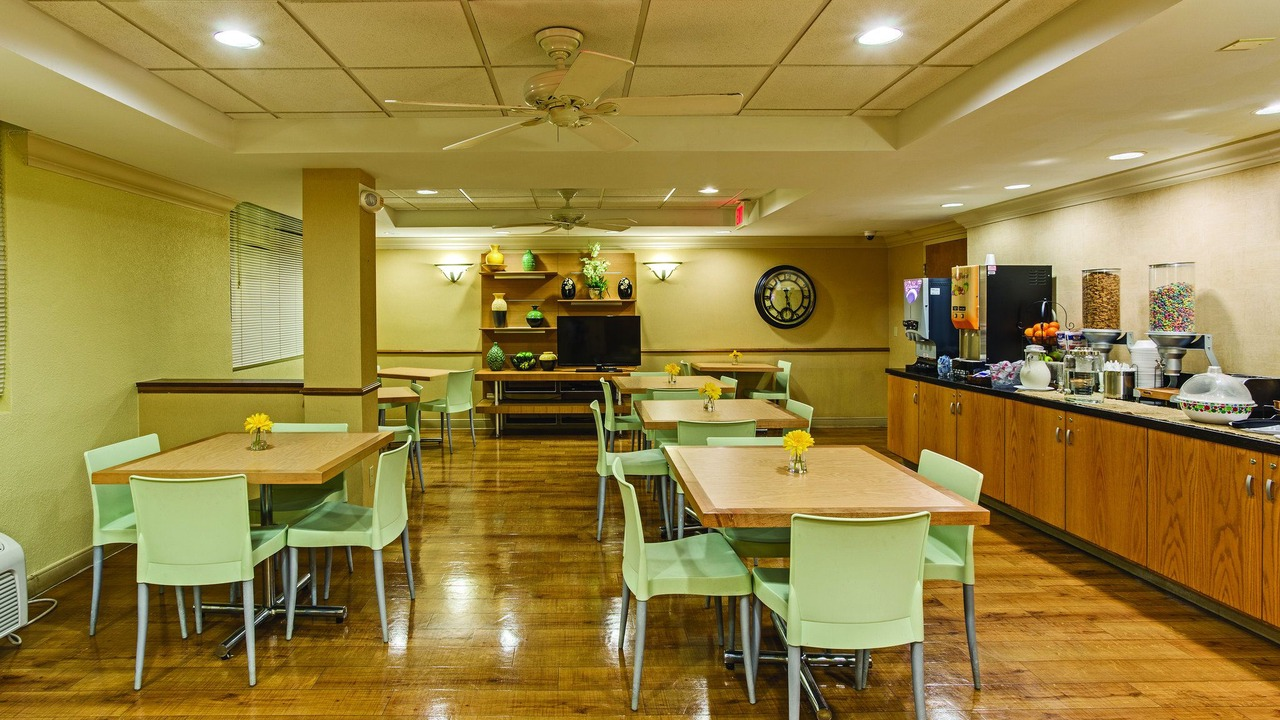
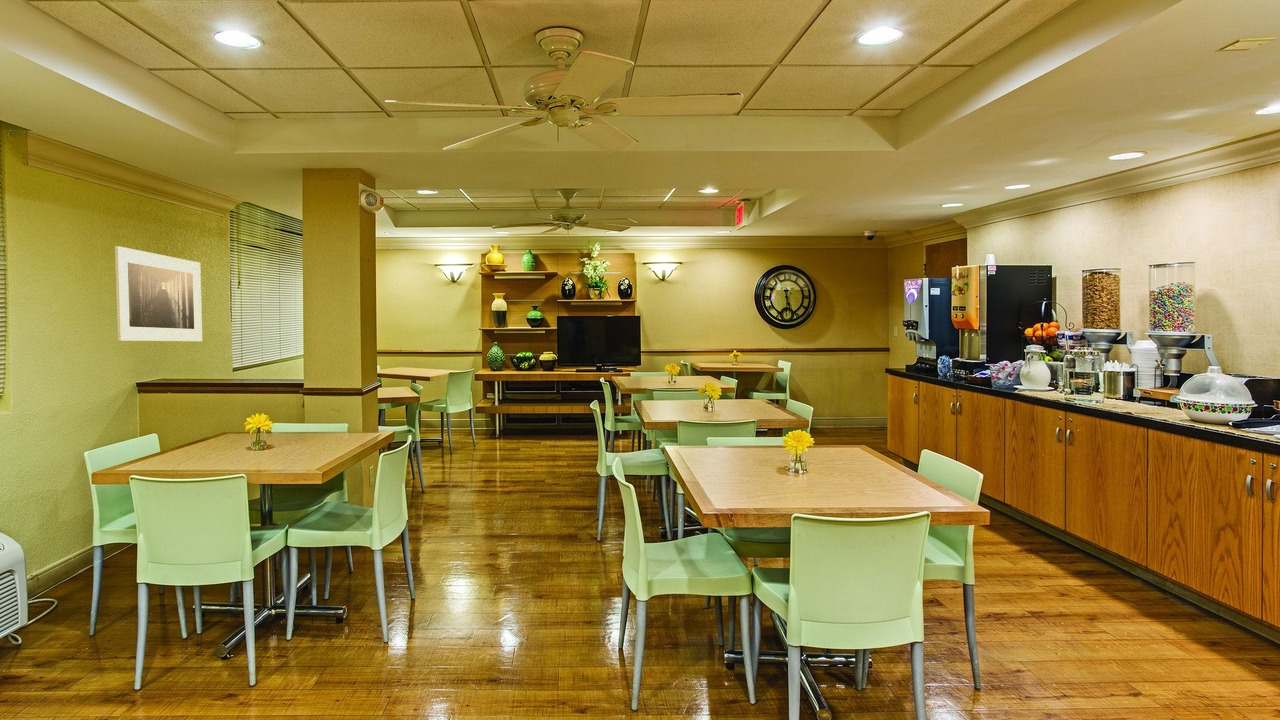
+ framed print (162, 298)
